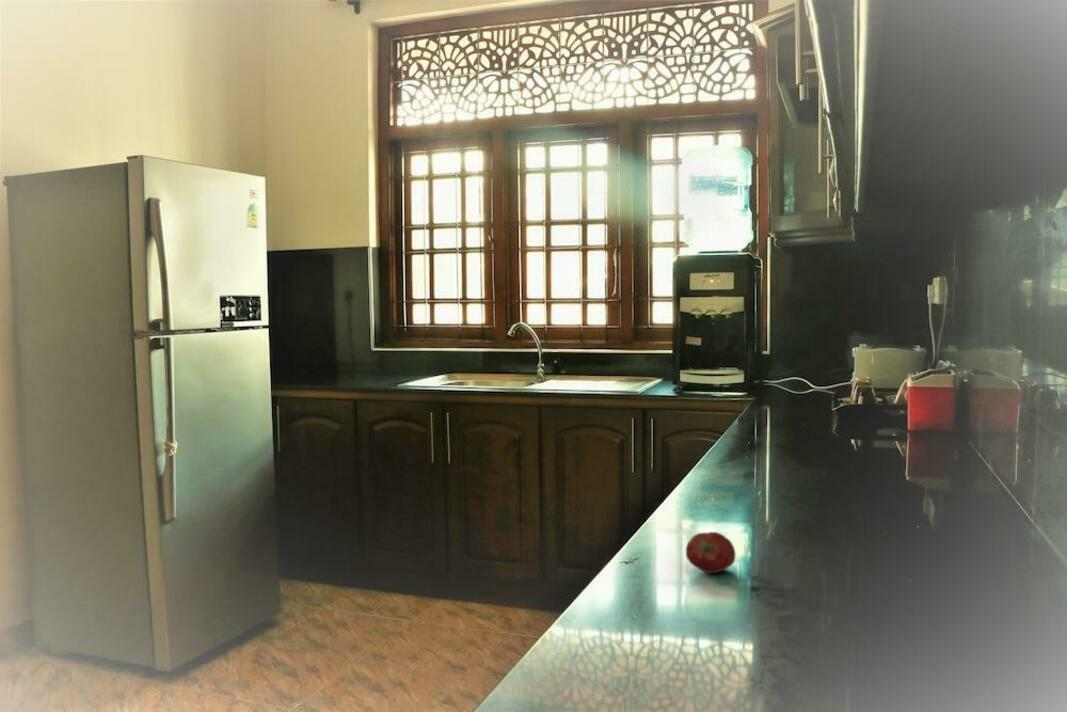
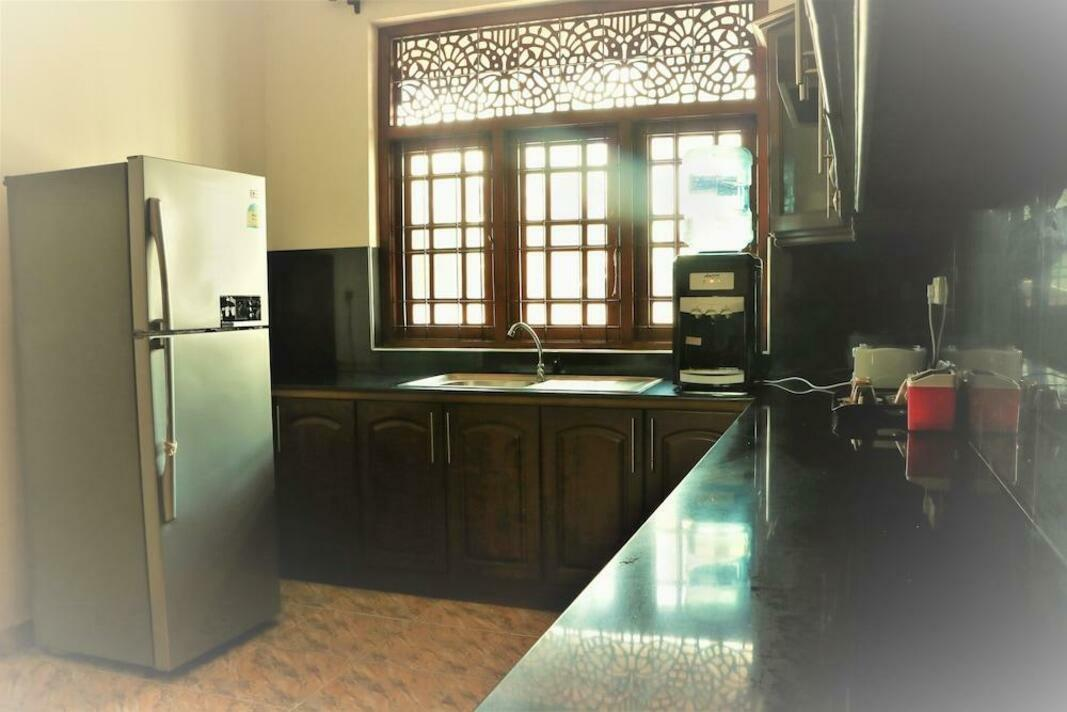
- fruit (711, 550)
